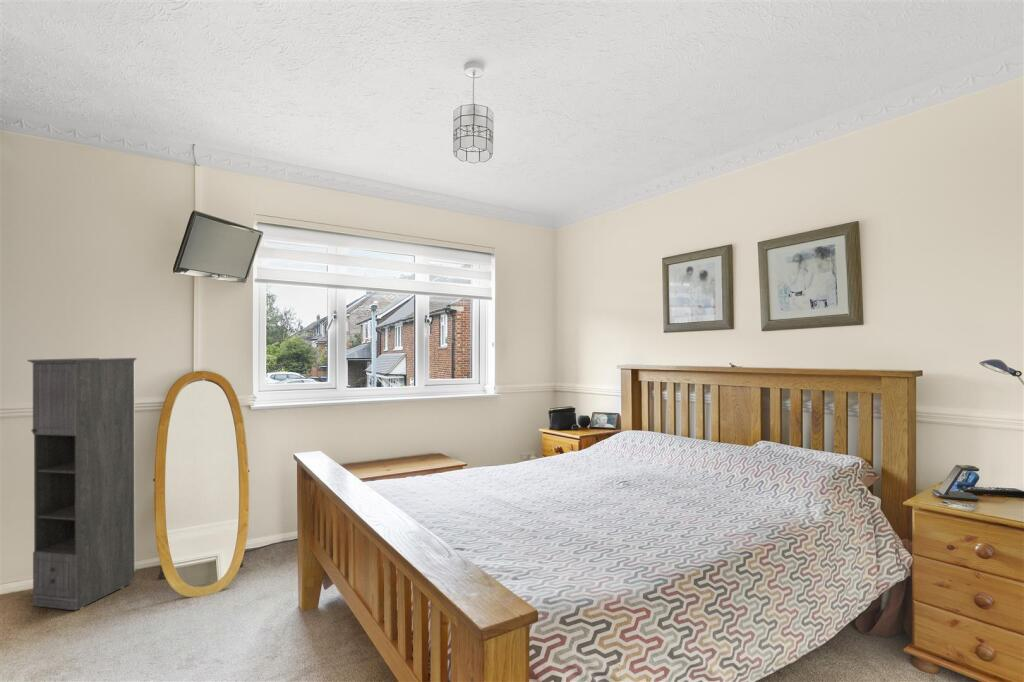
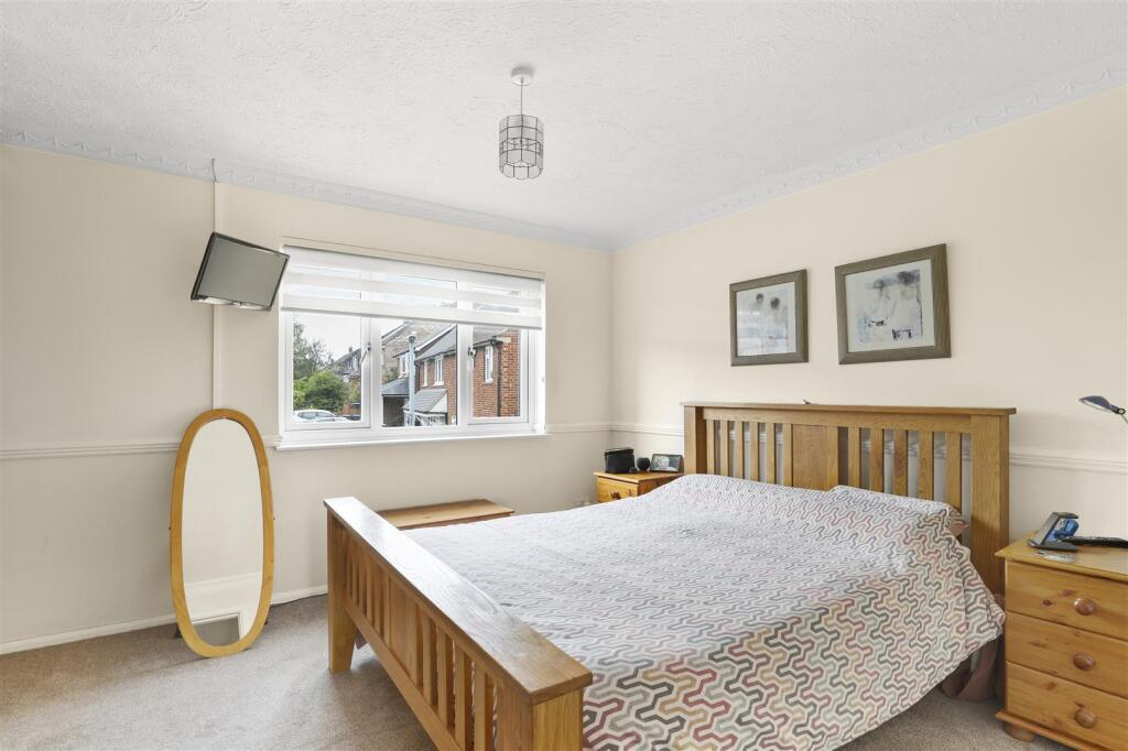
- storage cabinet (85, 476)
